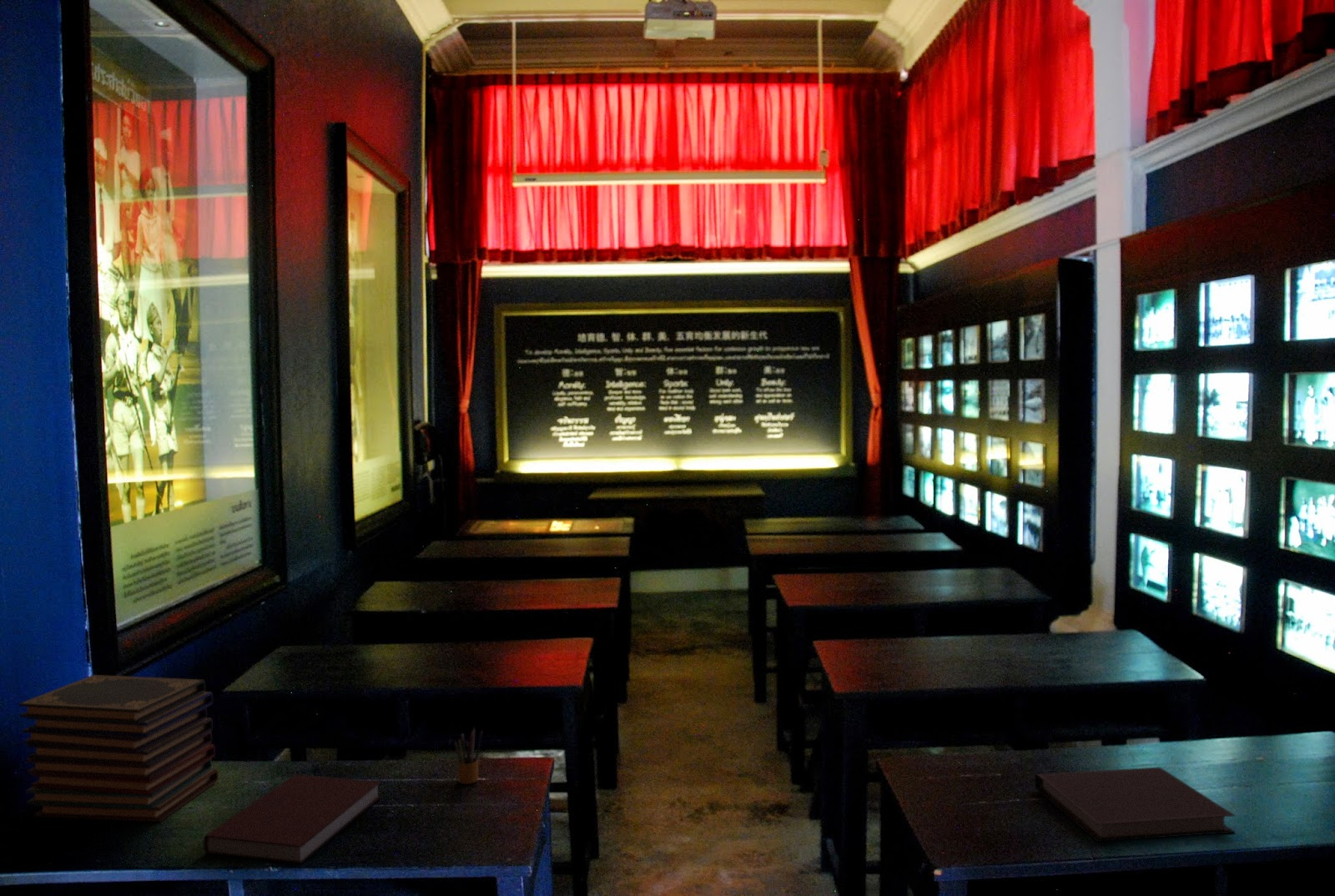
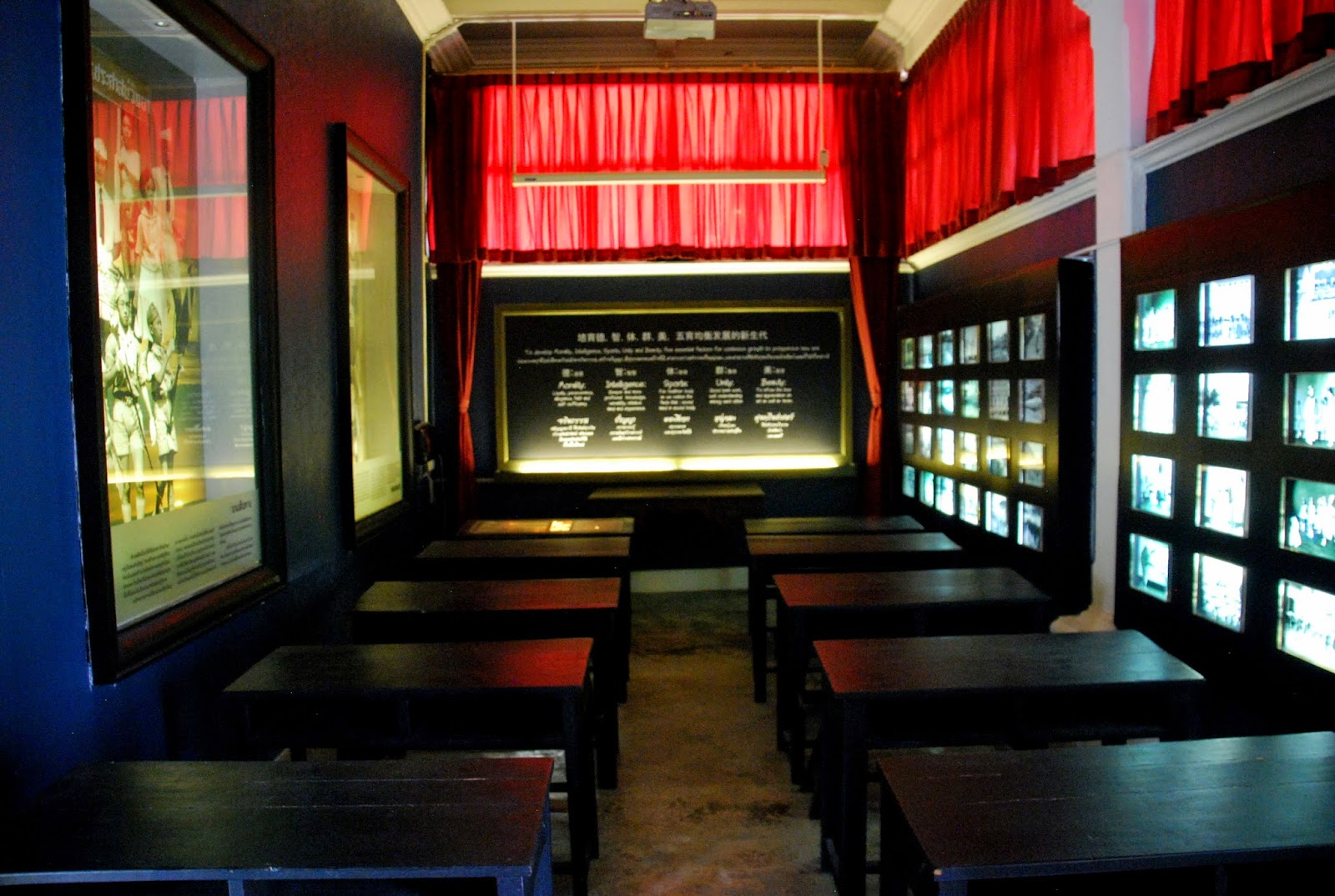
- notebook (298, 815)
- notebook (1129, 801)
- book stack (120, 745)
- pencil box (468, 756)
